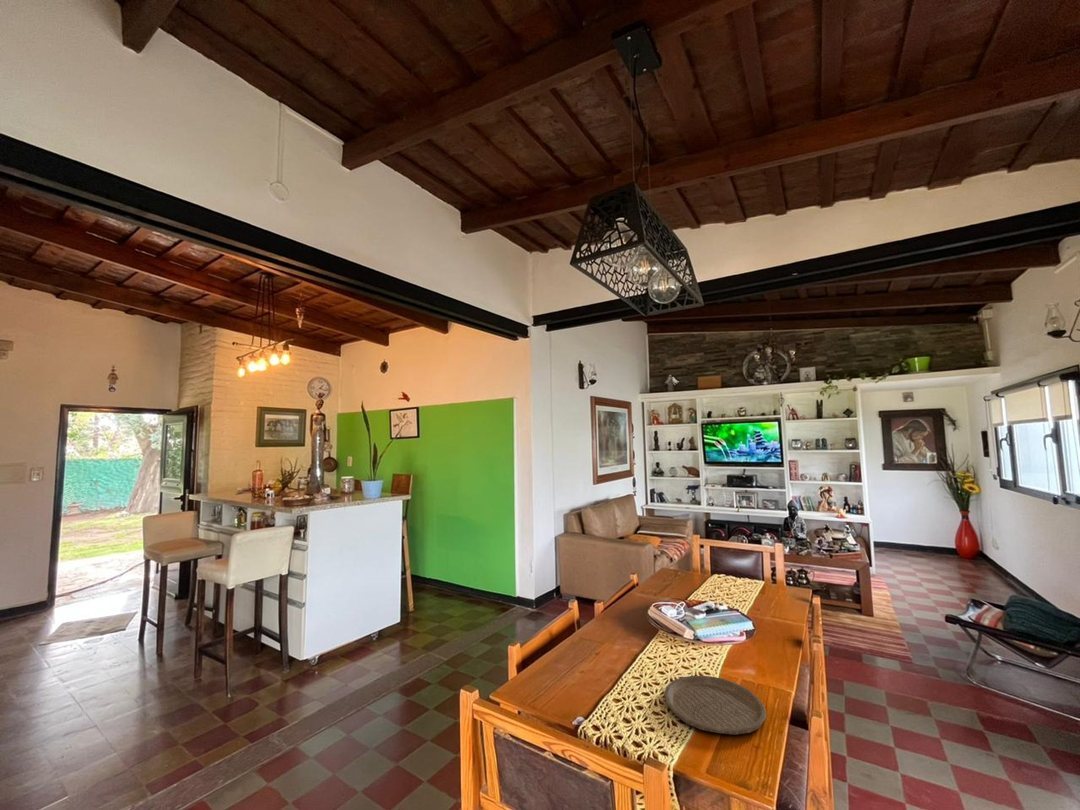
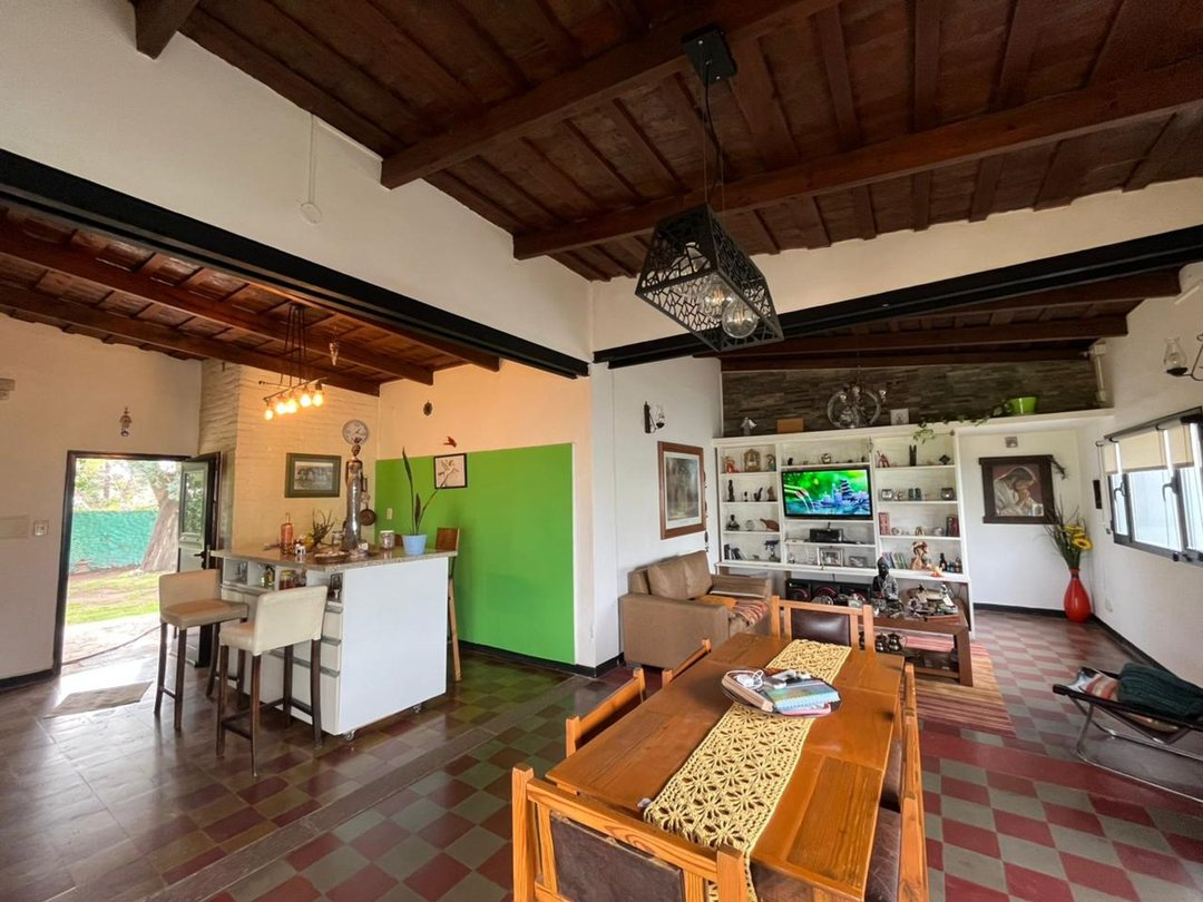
- plate (713, 703)
